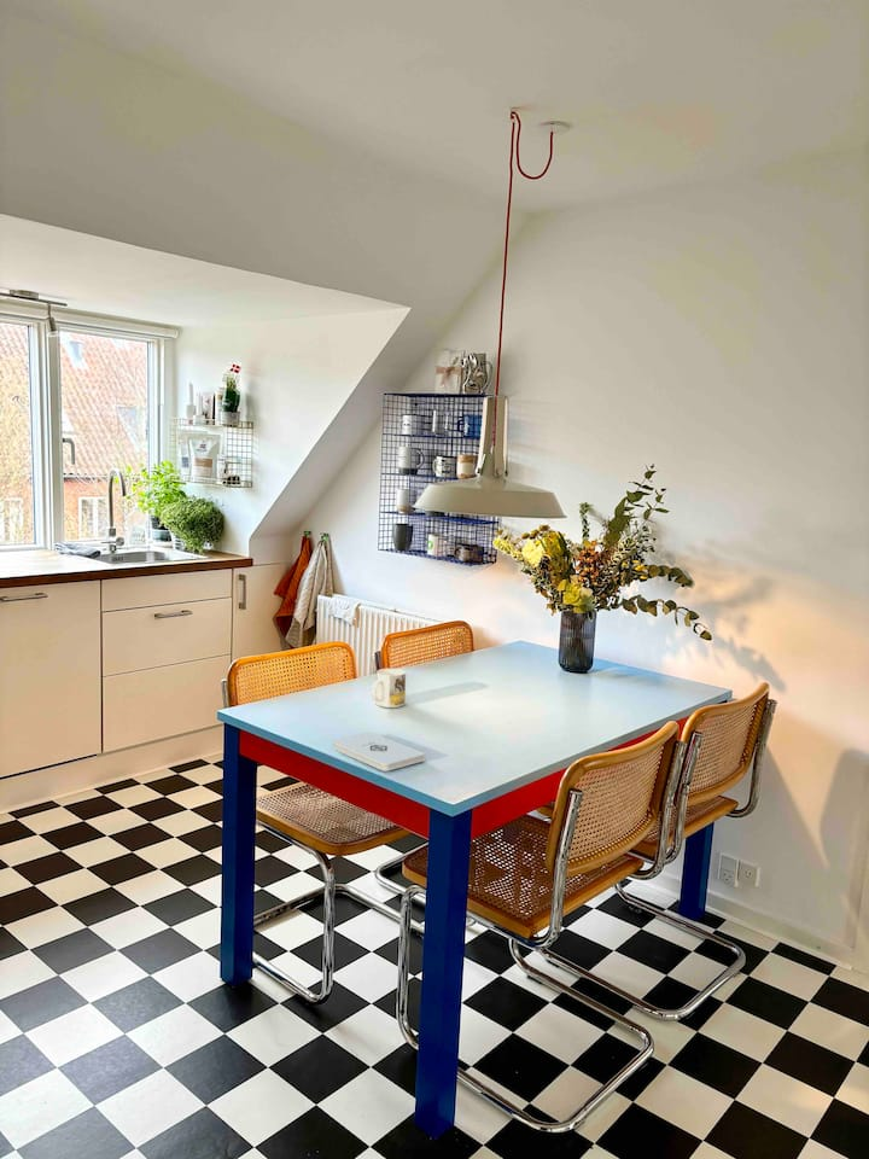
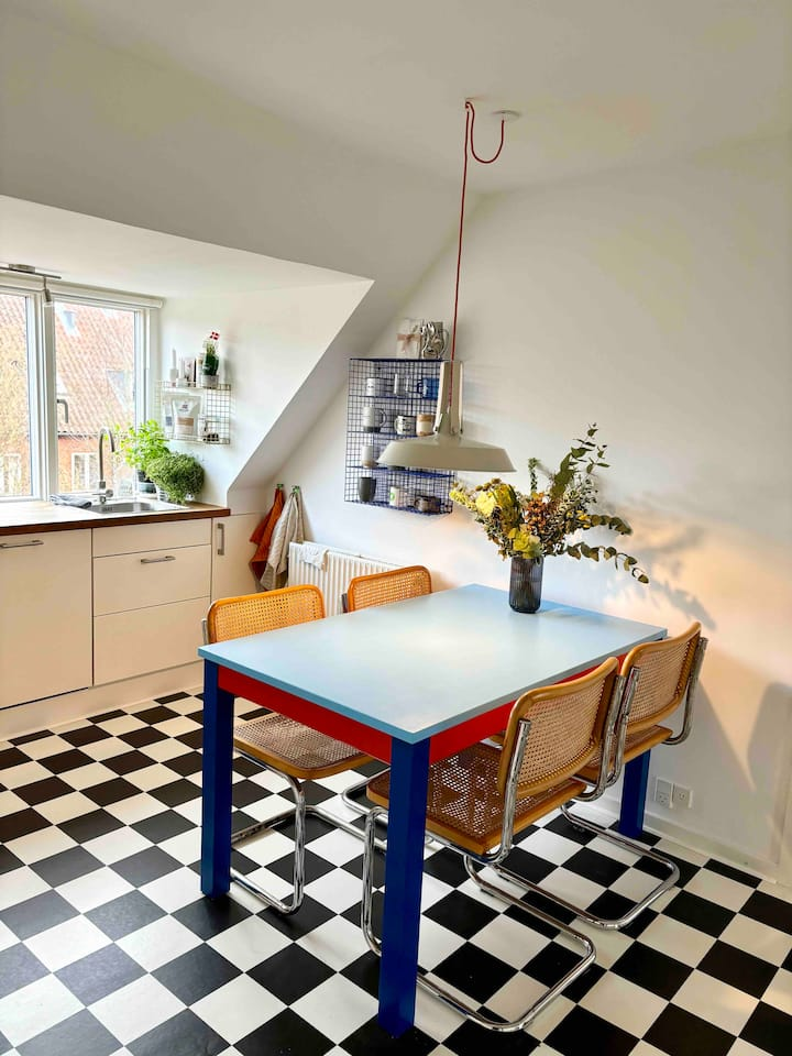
- mug (385, 688)
- notepad (377, 750)
